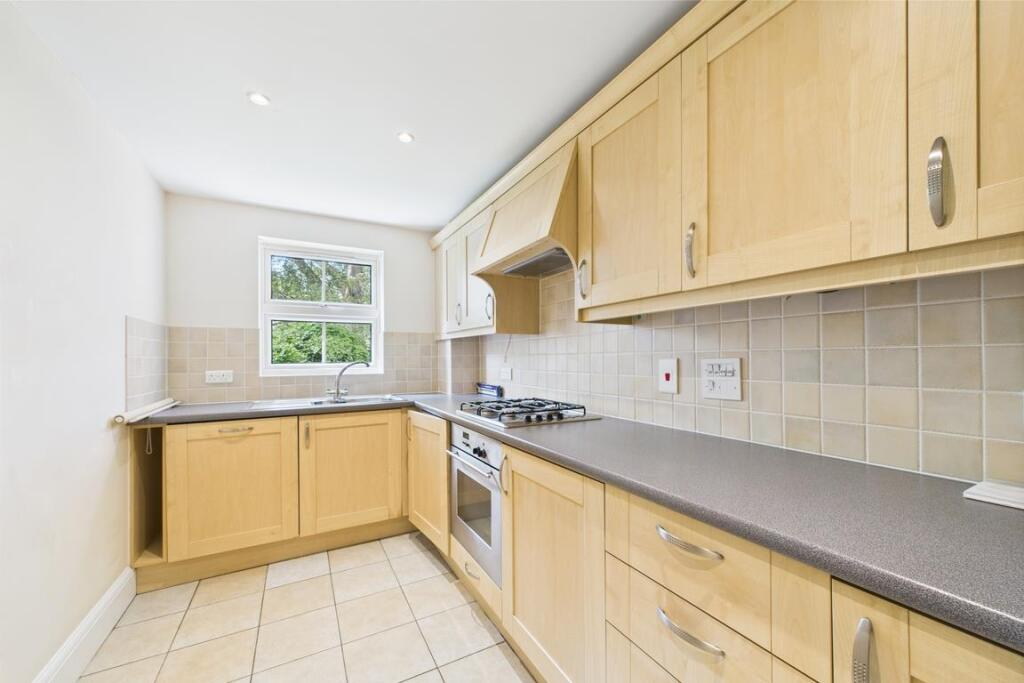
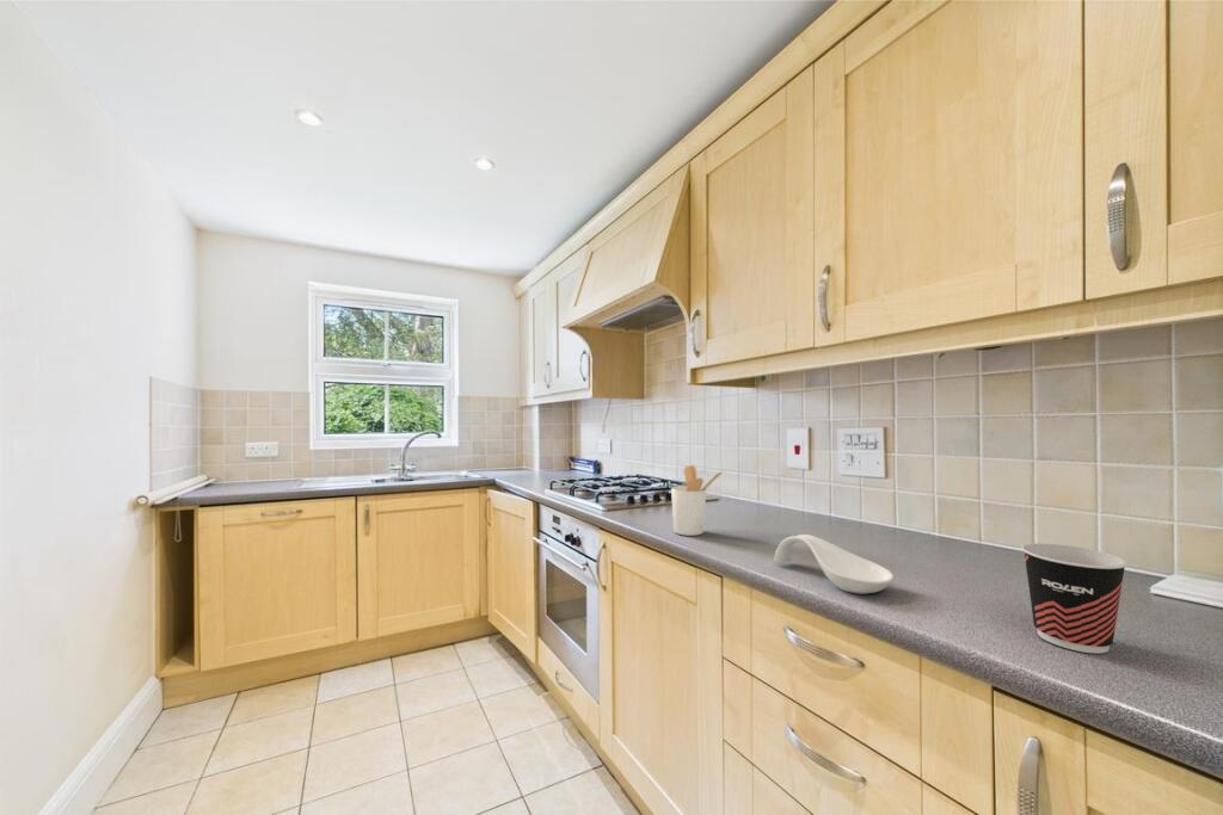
+ spoon rest (828, 560)
+ cup (1071, 597)
+ utensil holder (697, 499)
